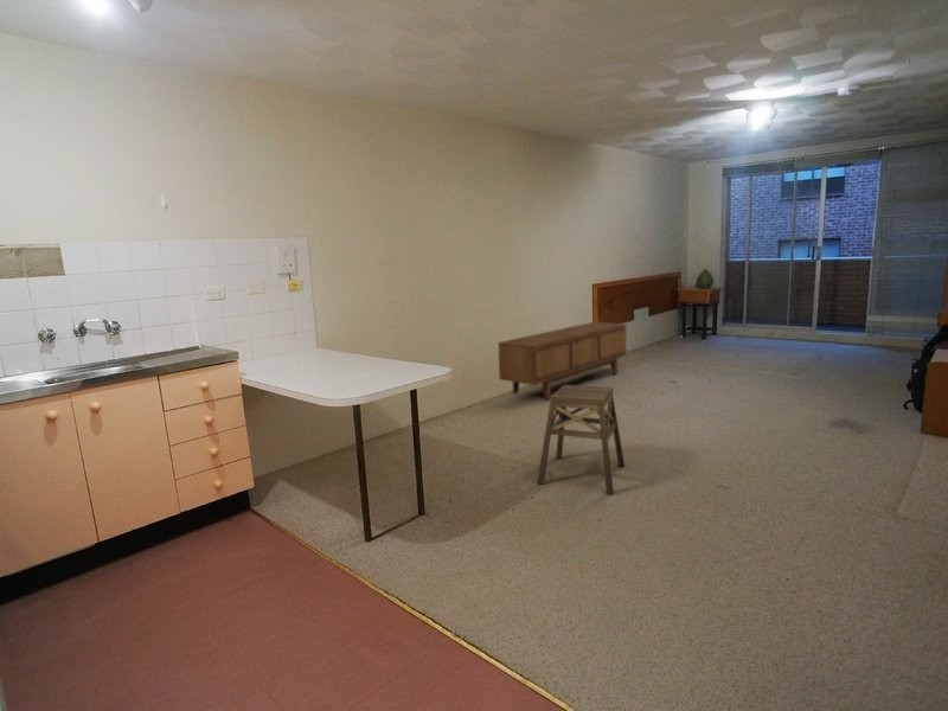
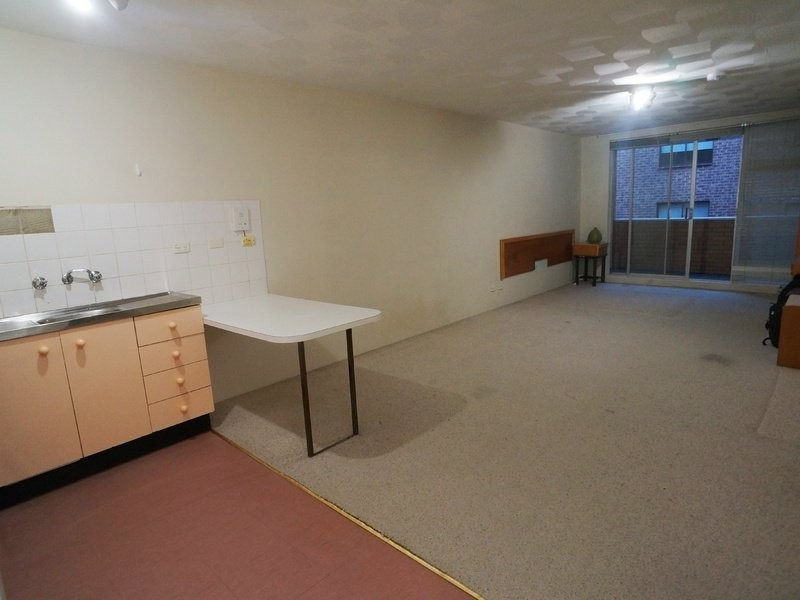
- sideboard (566, 358)
- stool (582, 433)
